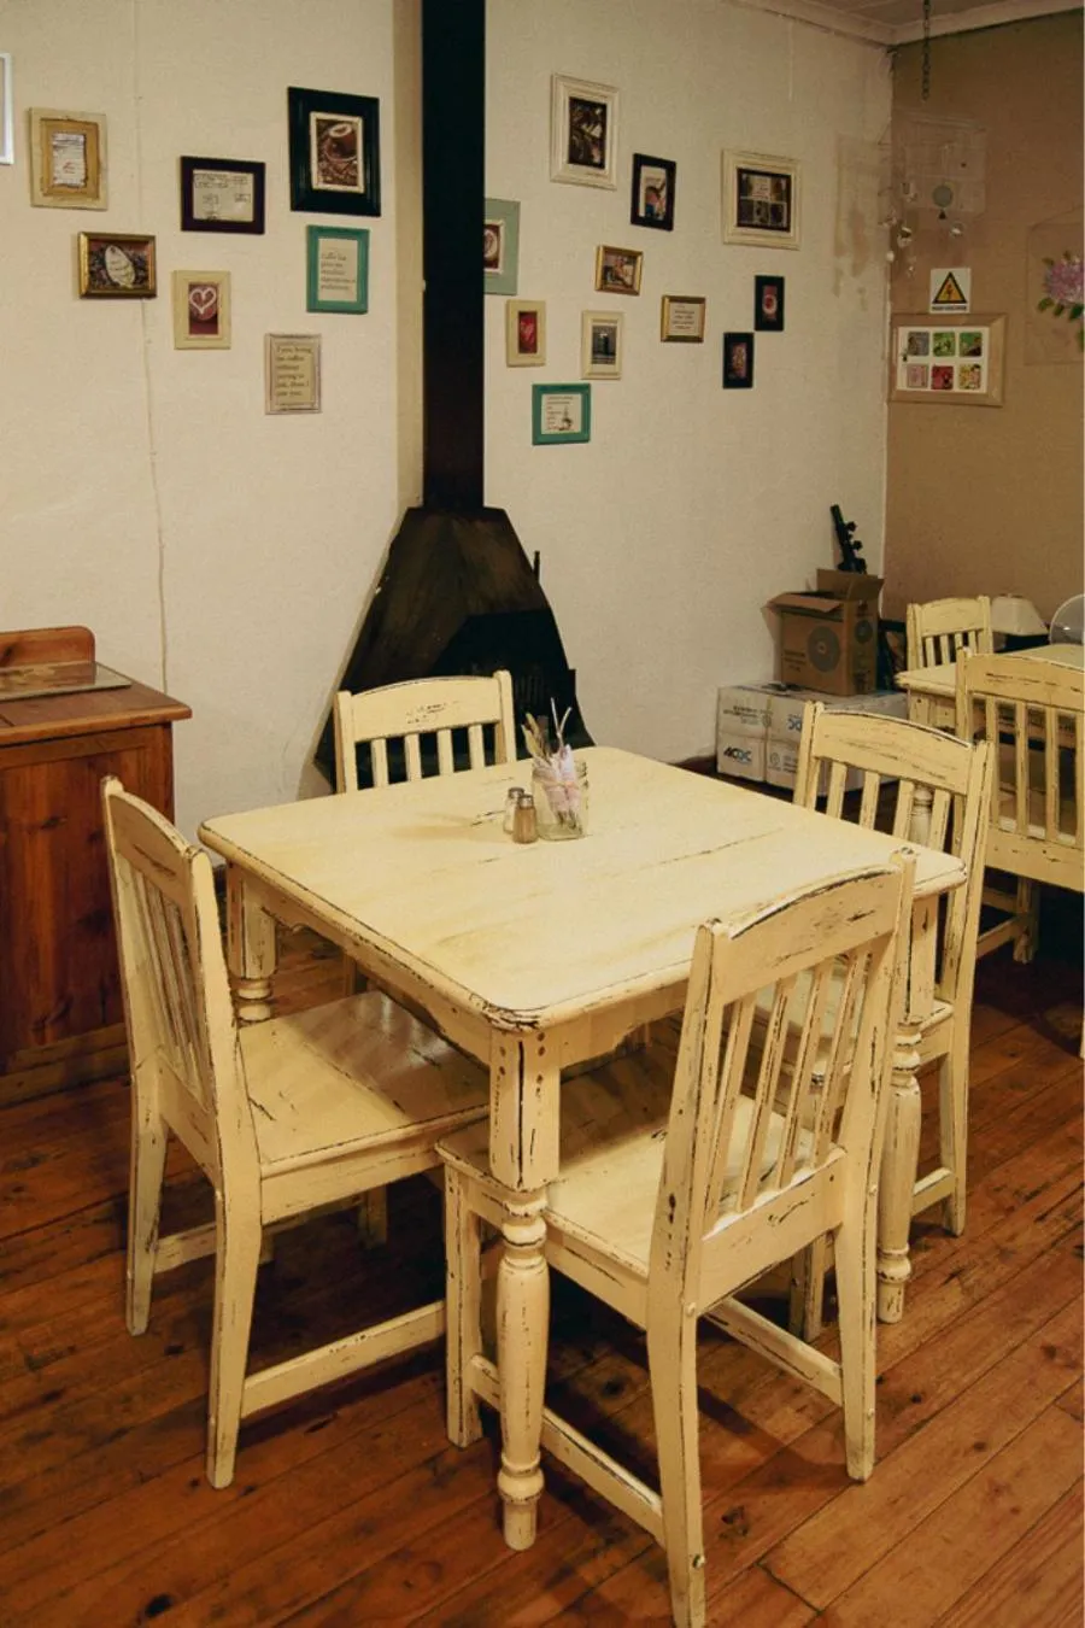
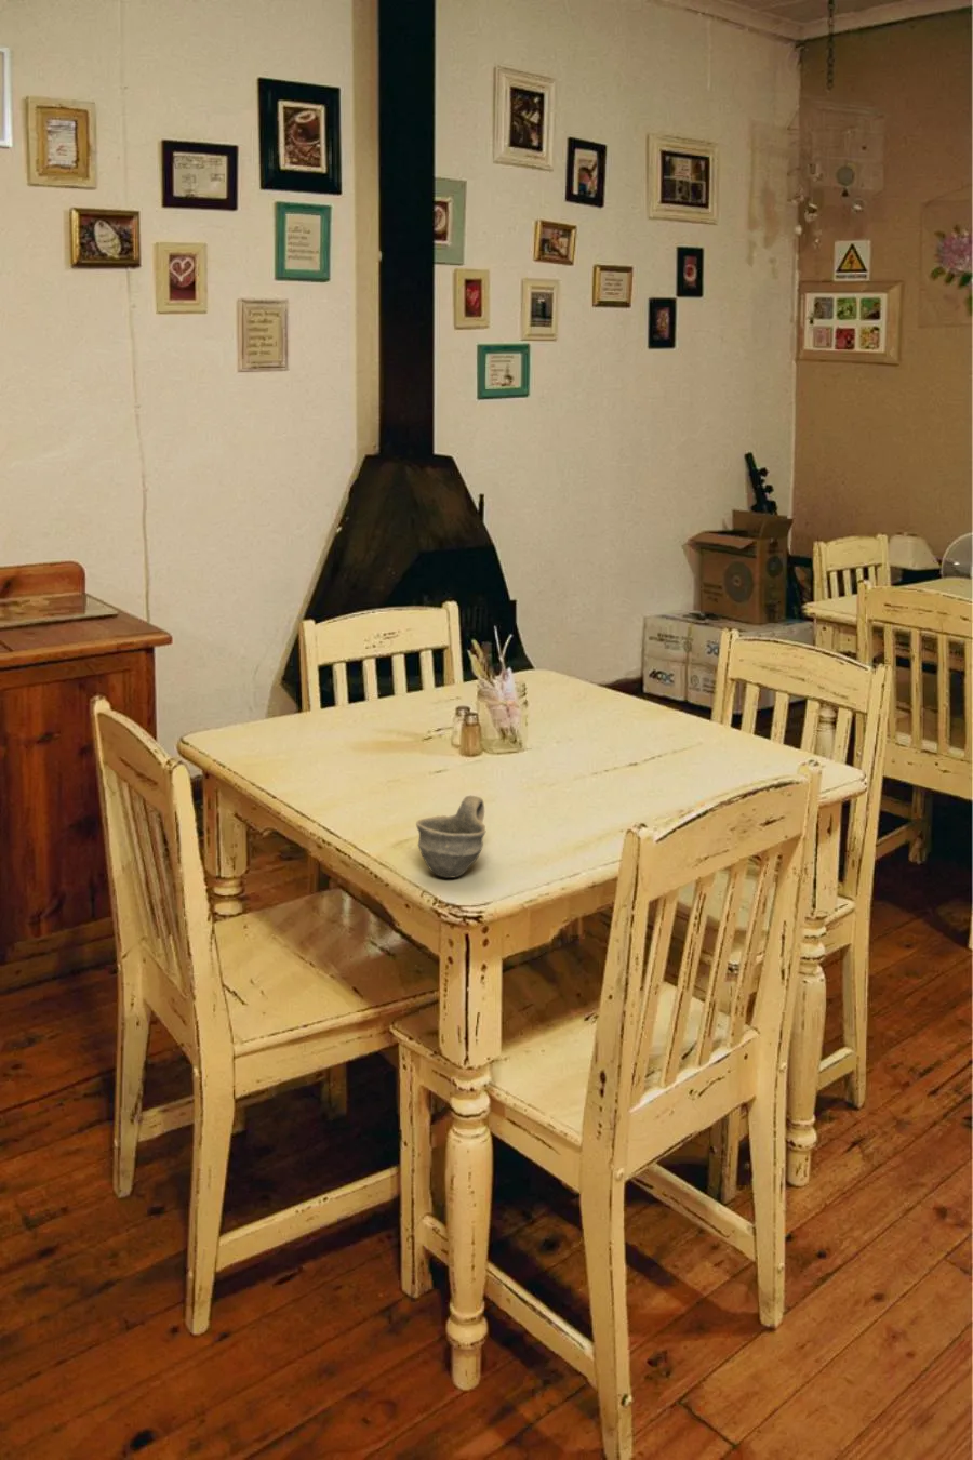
+ cup (457, 839)
